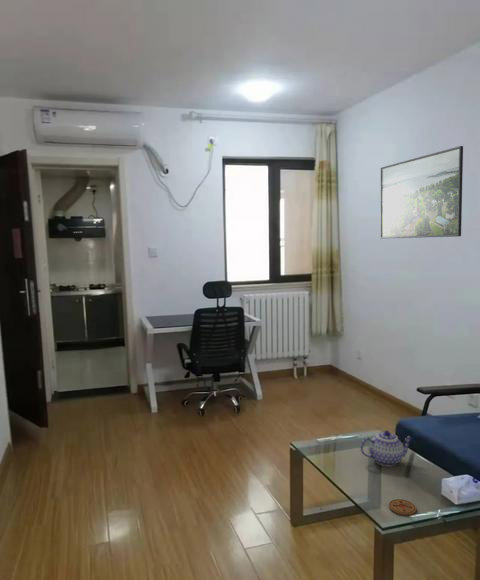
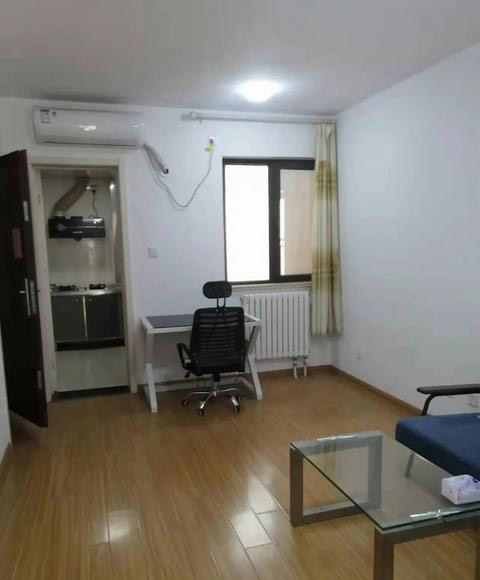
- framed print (416, 198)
- coaster (402, 507)
- teapot (386, 446)
